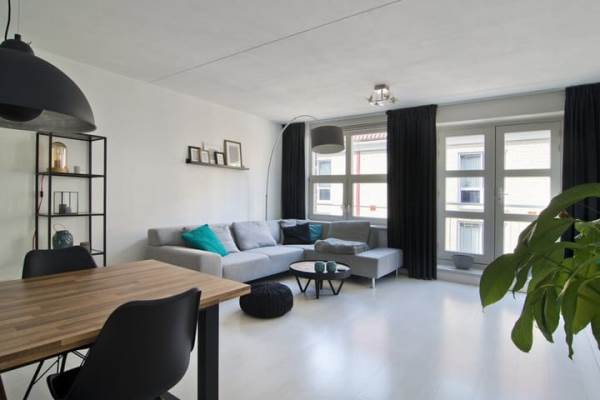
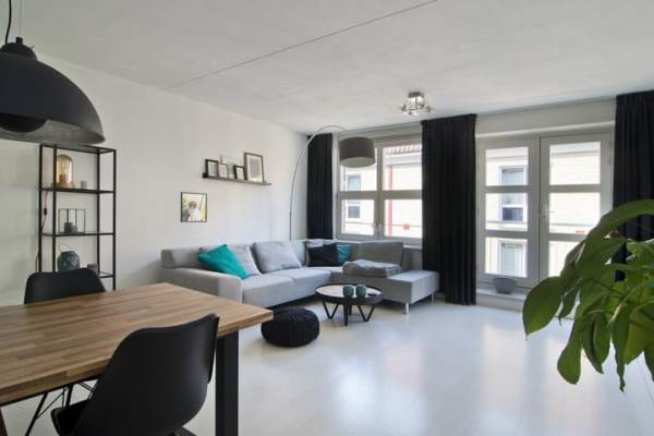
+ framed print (194, 207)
